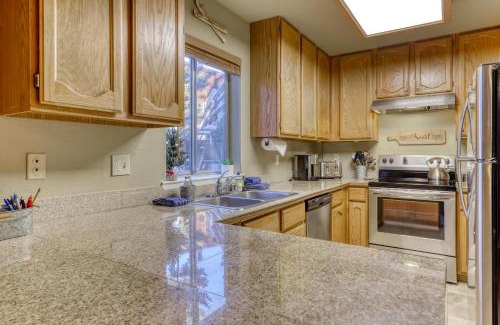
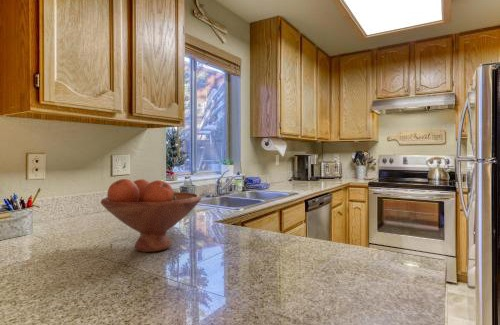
+ fruit bowl (153, 212)
